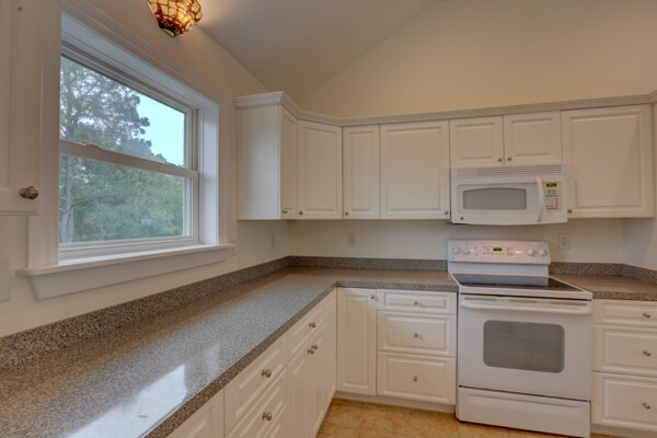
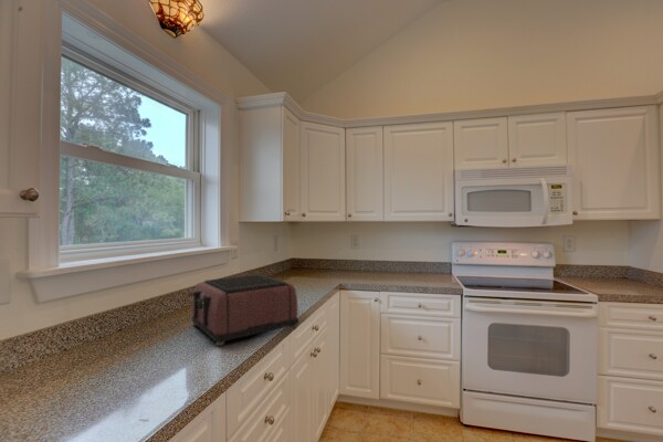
+ toaster (240, 304)
